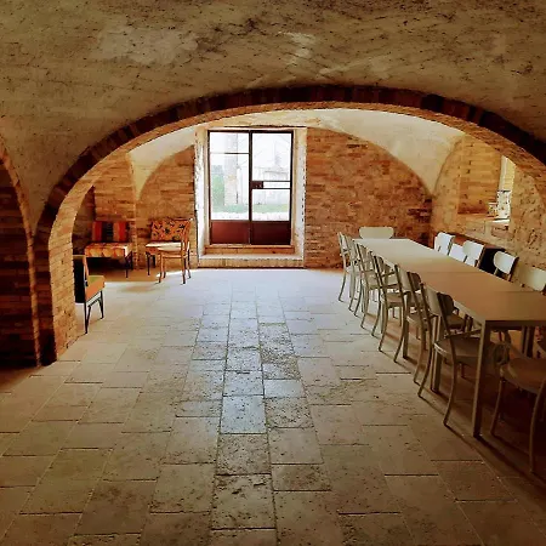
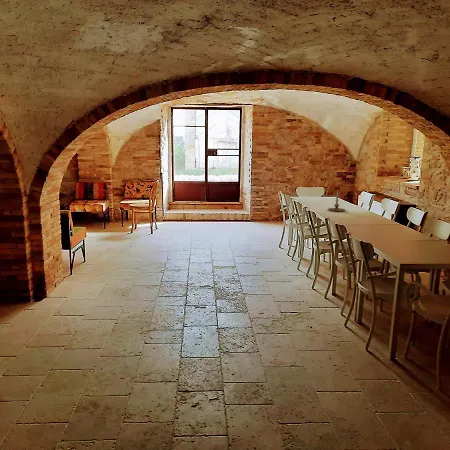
+ candle holder (337, 200)
